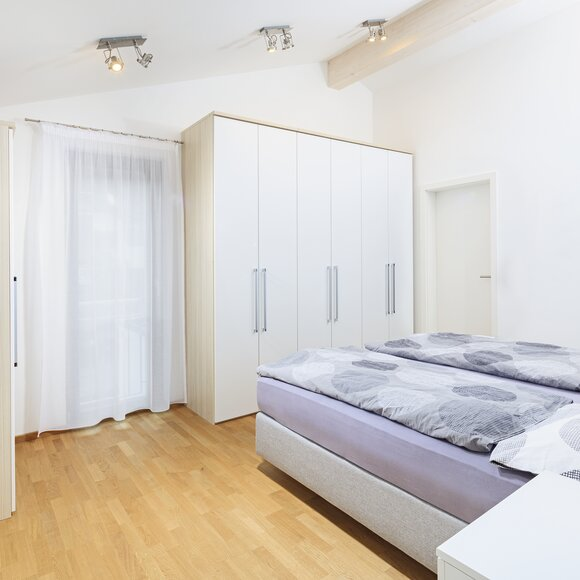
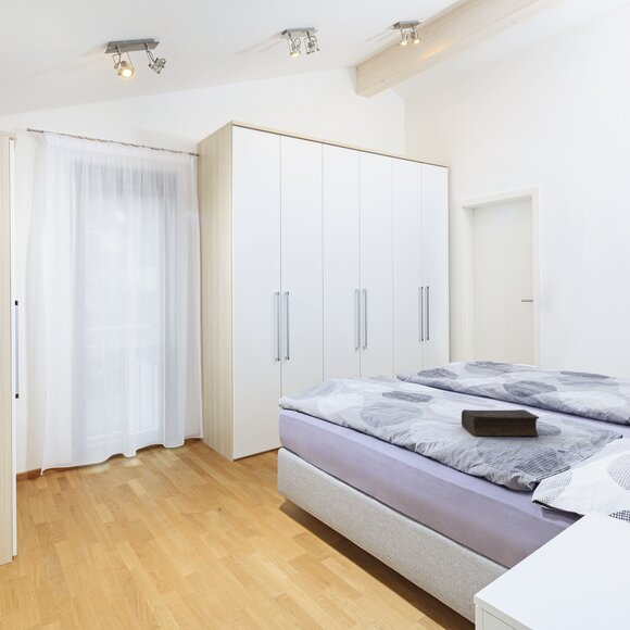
+ book (499, 420)
